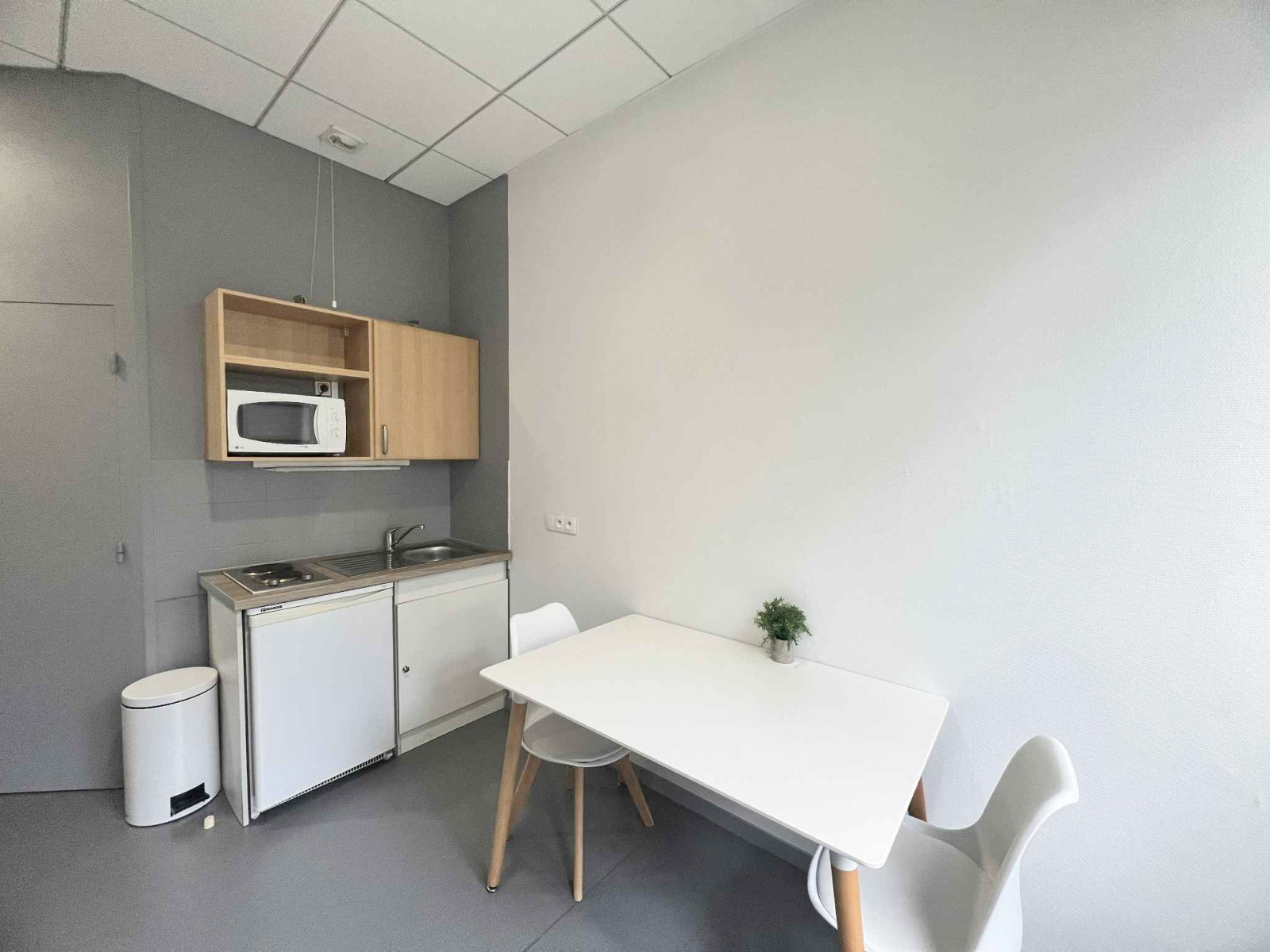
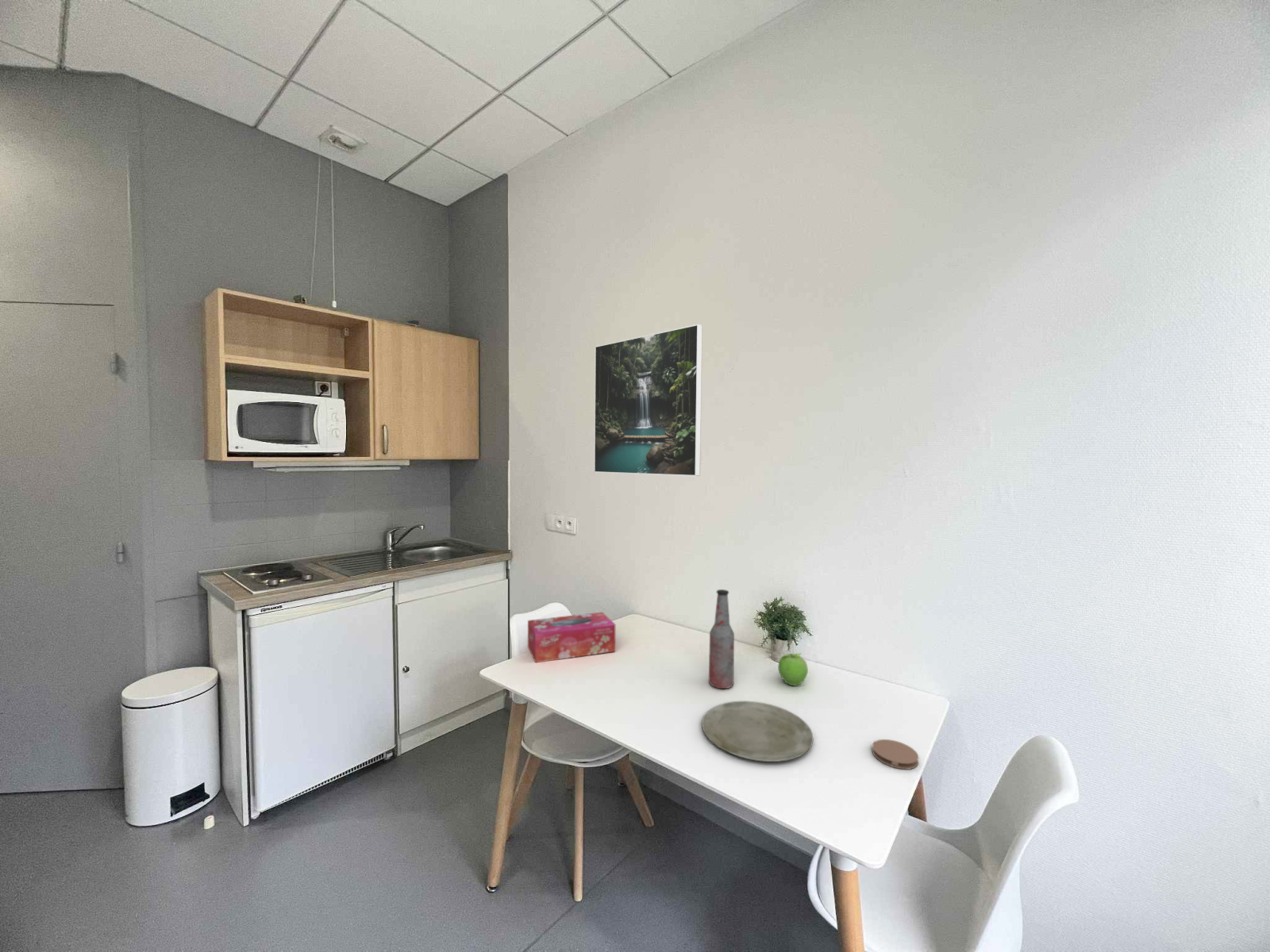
+ fruit (792, 667)
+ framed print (643, 405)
+ plate (756, 730)
+ bottle (722, 638)
+ coaster (895, 753)
+ tissue box (571, 635)
